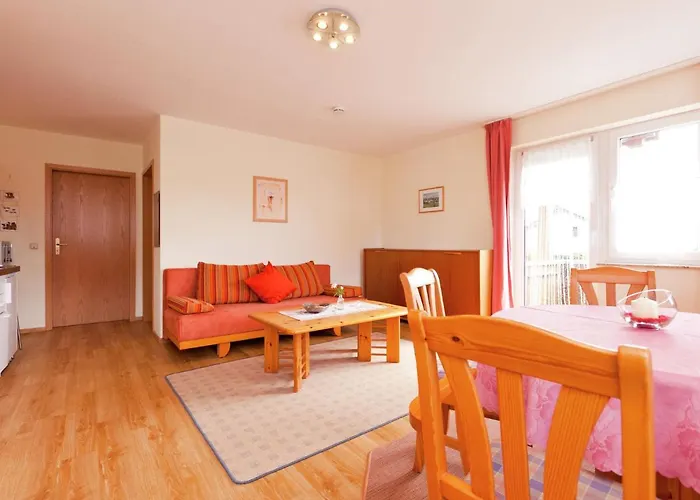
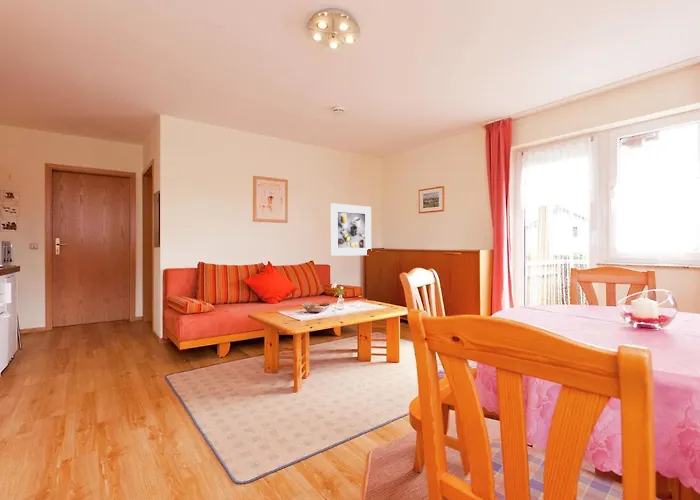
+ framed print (351, 230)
